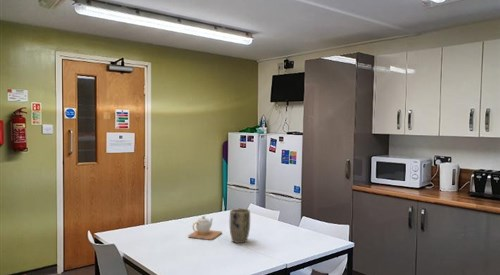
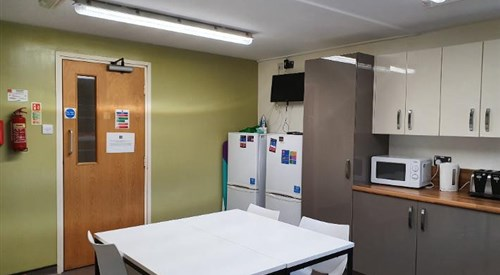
- teapot (205, 225)
- plant pot (239, 225)
